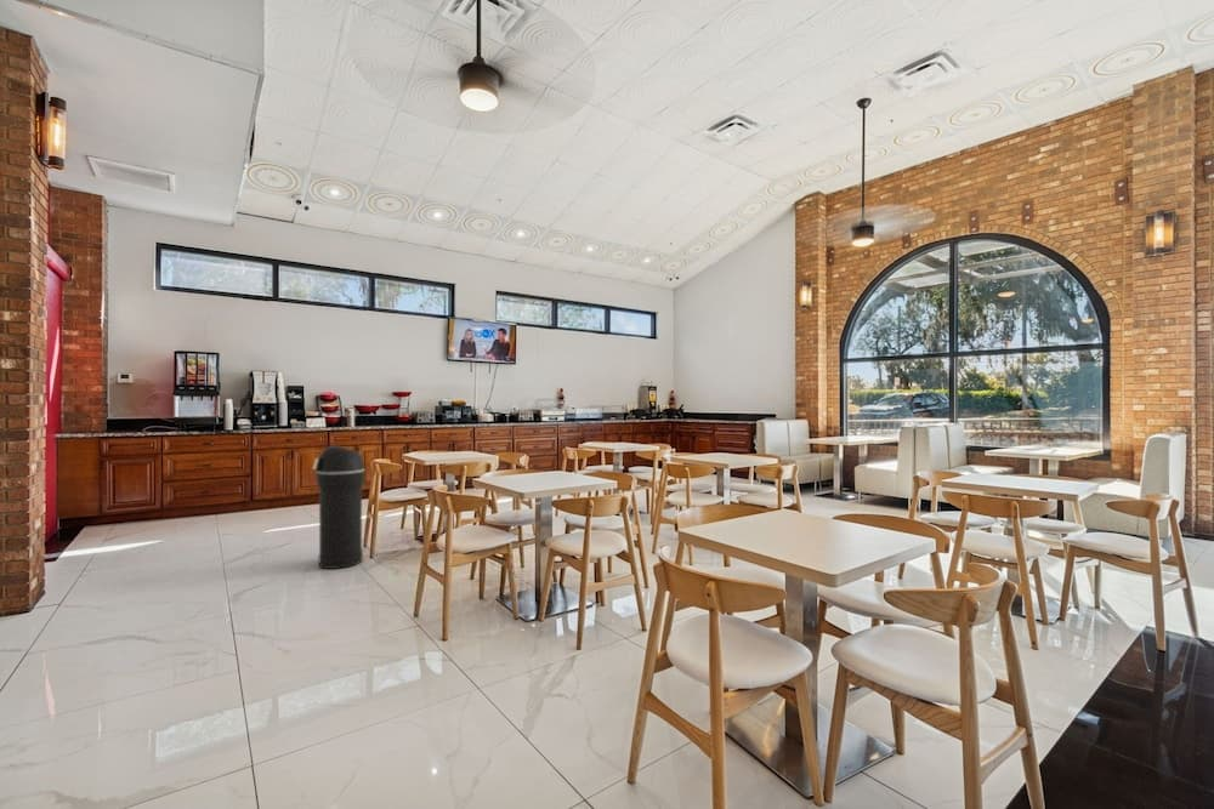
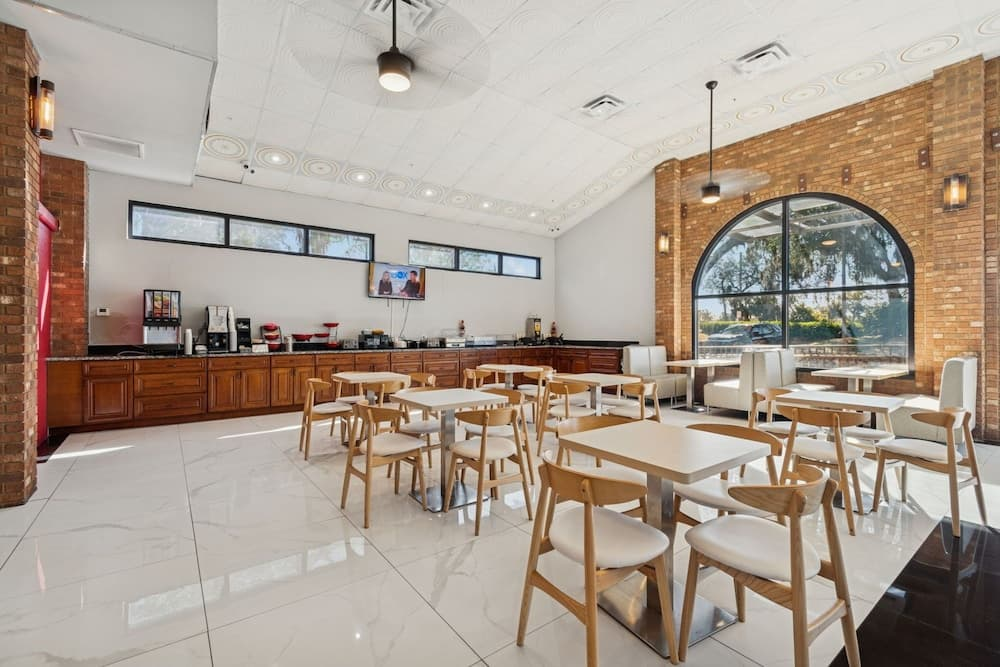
- trash can (339, 503)
